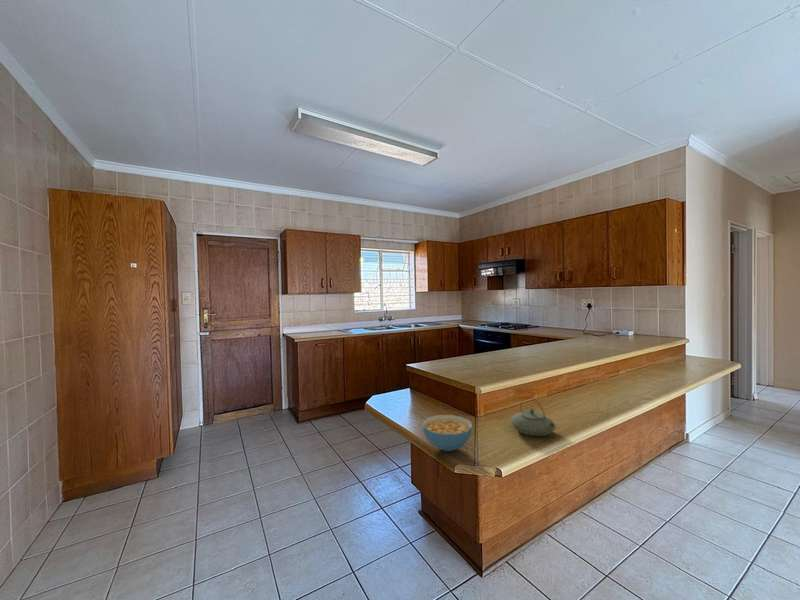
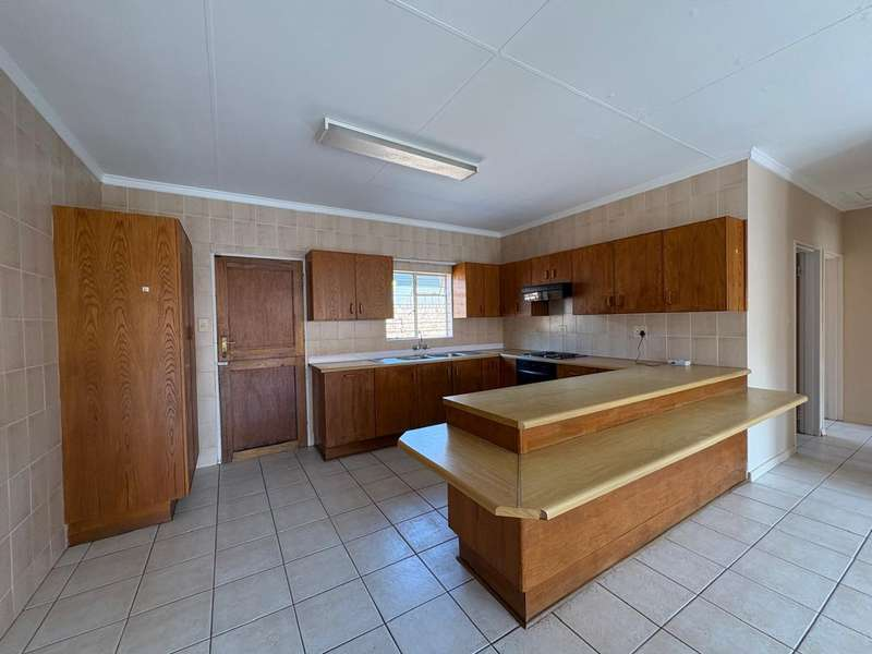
- cereal bowl (447, 435)
- teapot (534, 415)
